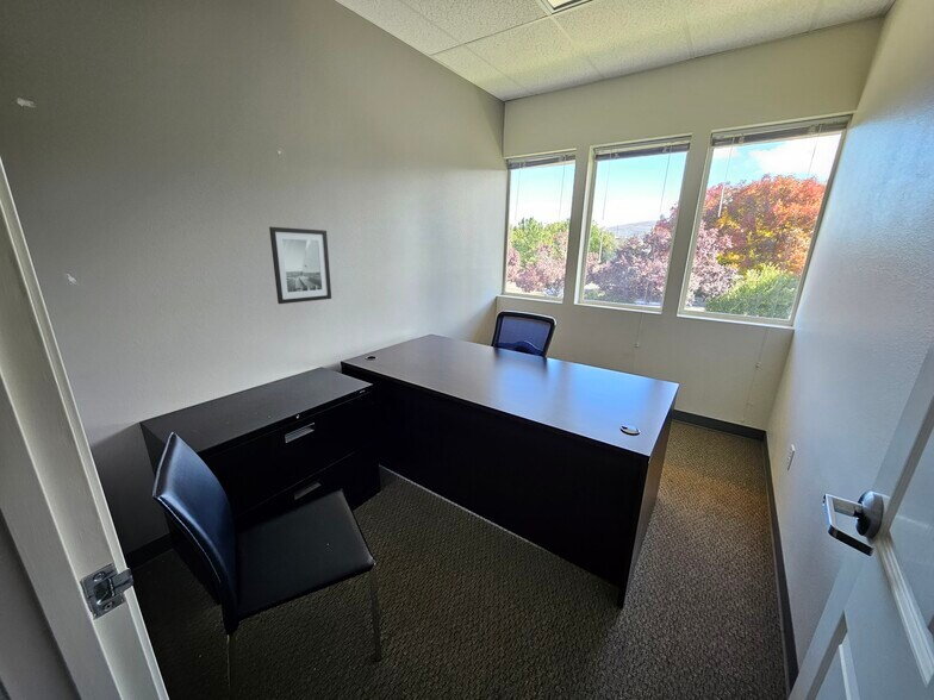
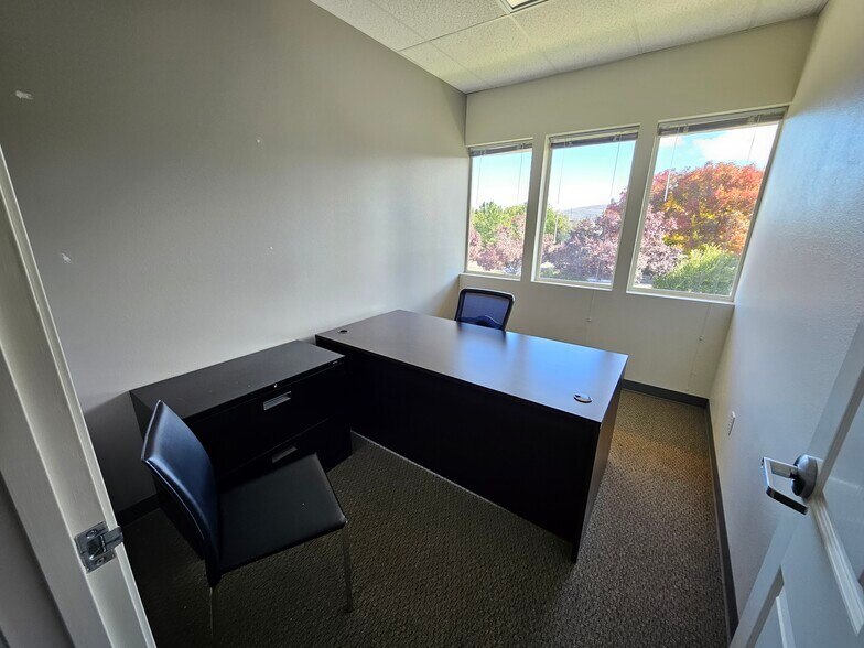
- wall art (303, 265)
